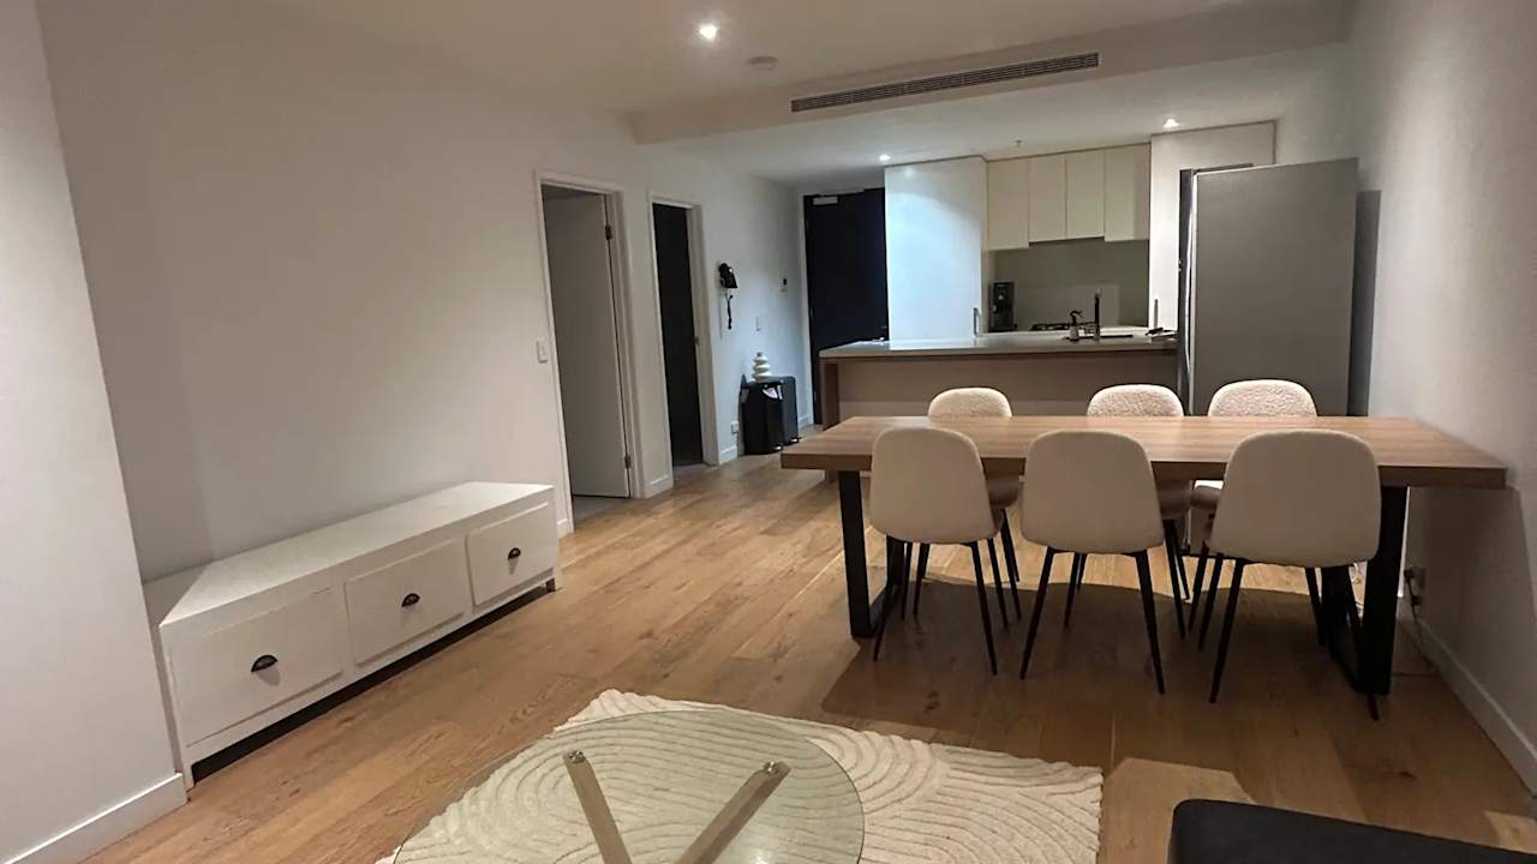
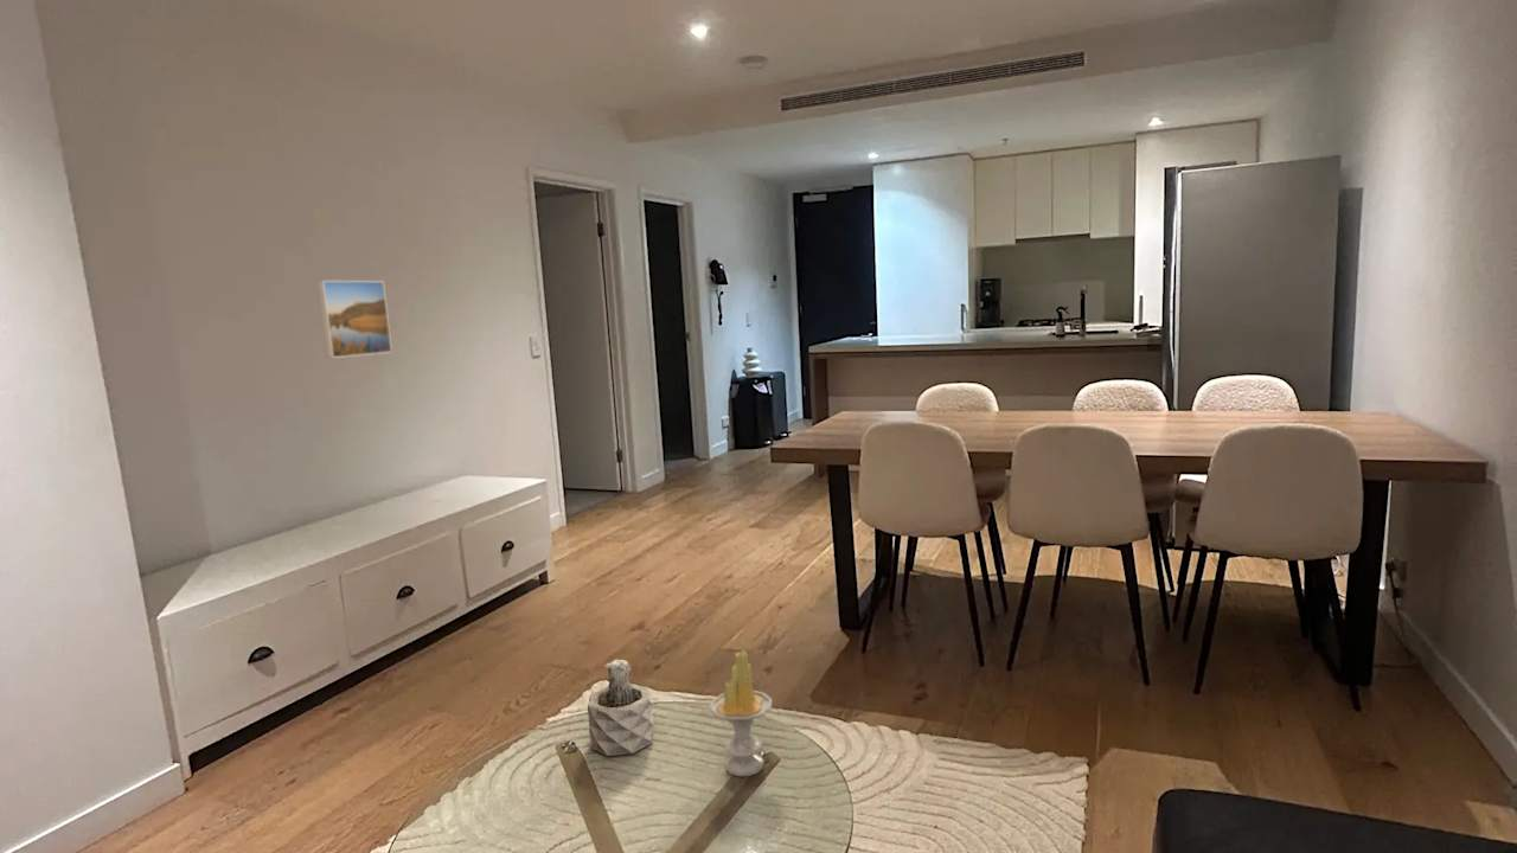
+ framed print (356, 318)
+ succulent plant (619, 701)
+ candle (741, 707)
